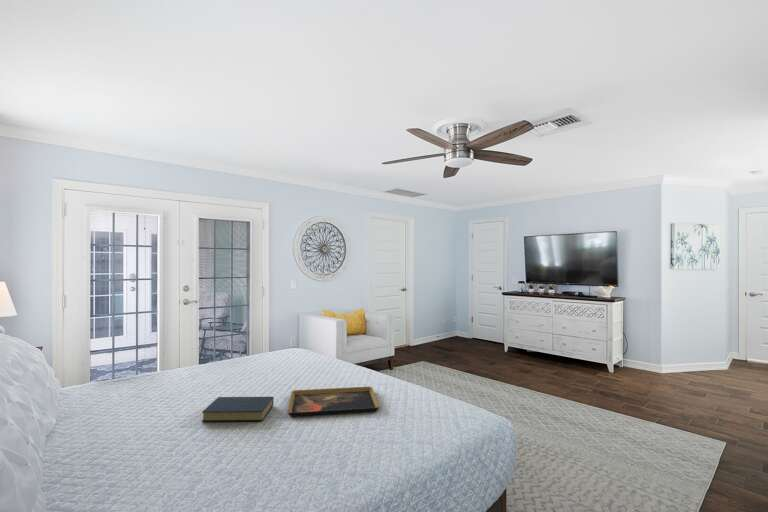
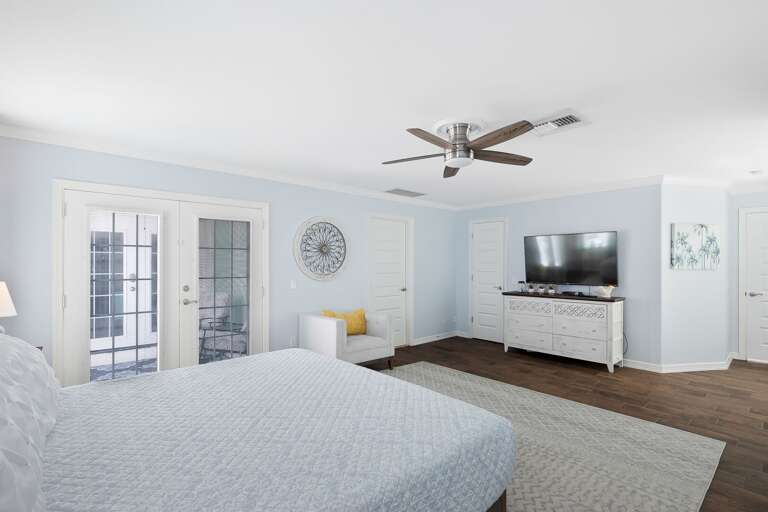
- hardback book (239, 408)
- decorative tray (333, 400)
